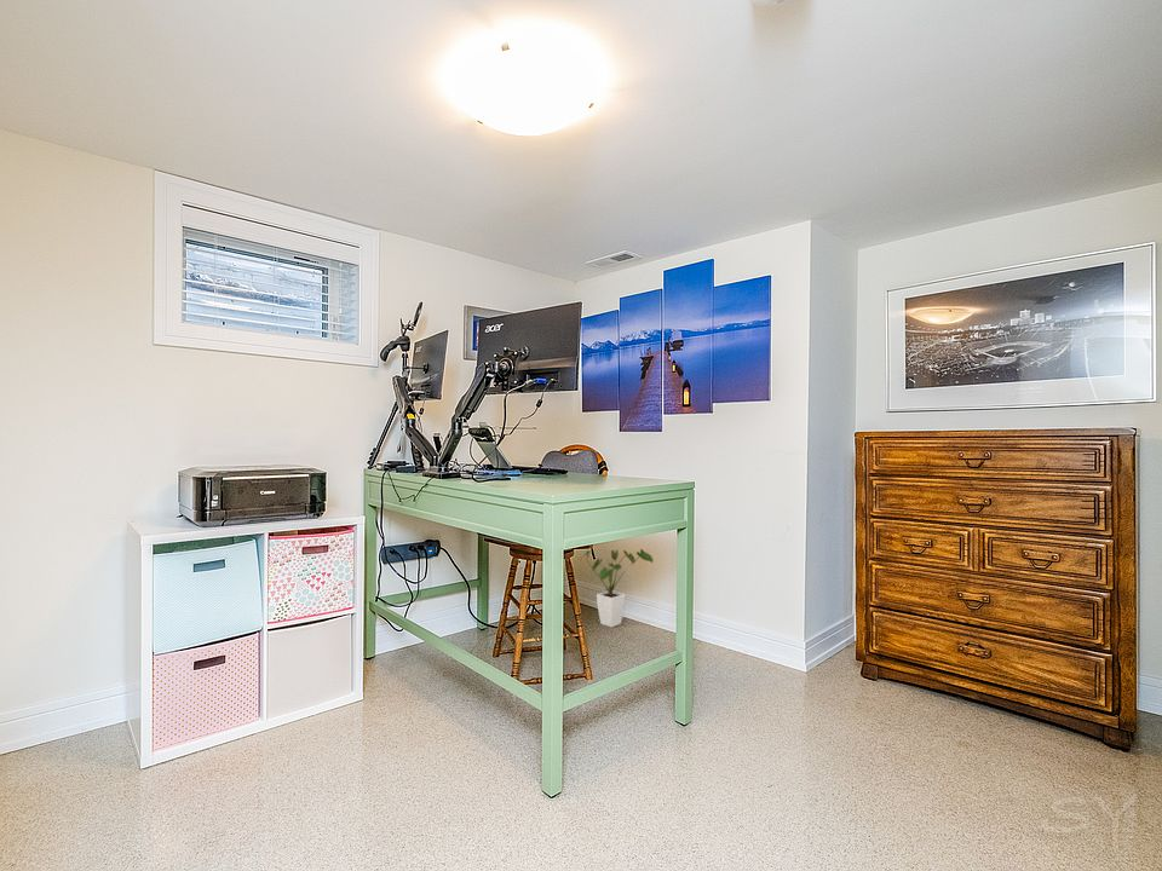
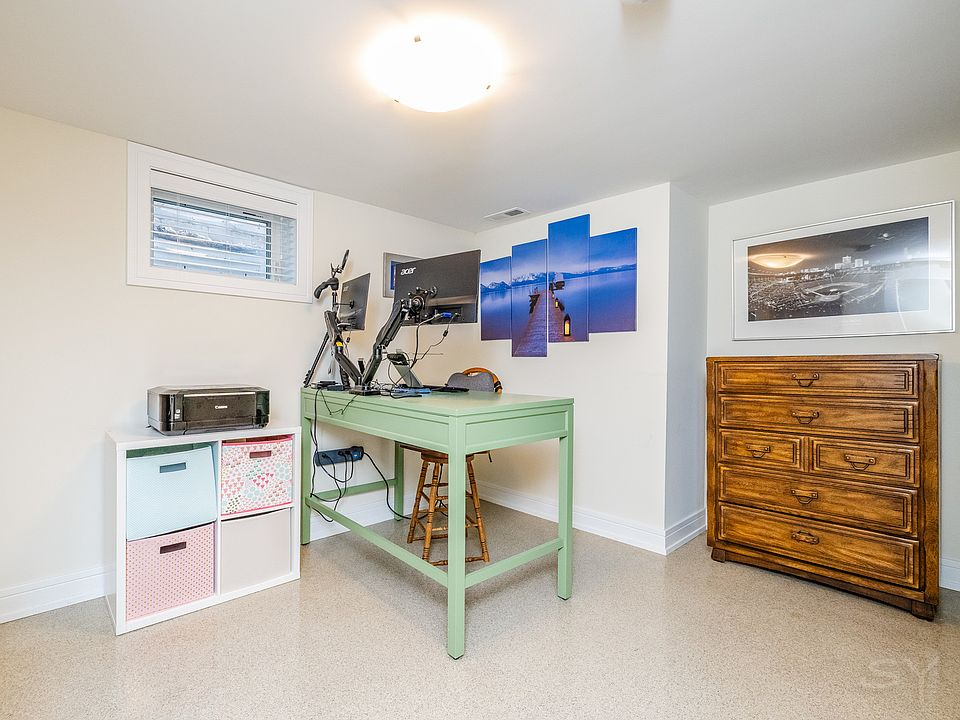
- house plant (614, 587)
